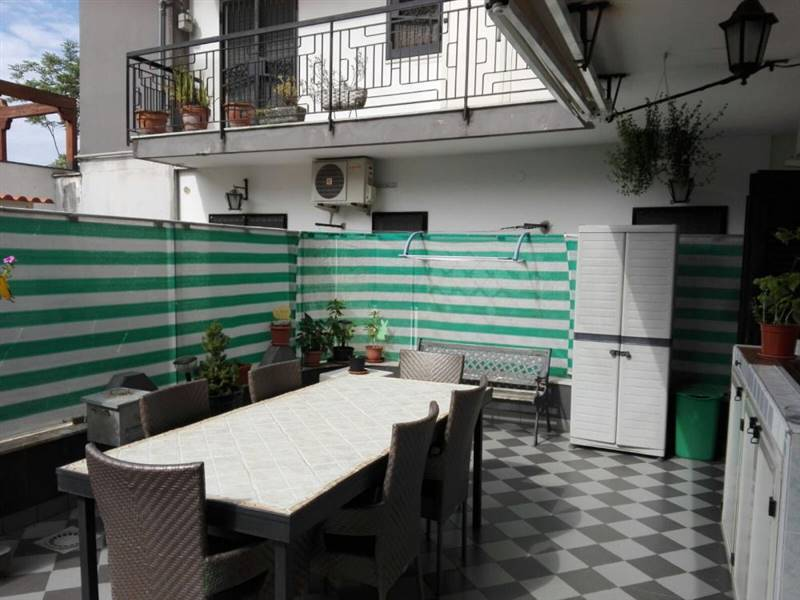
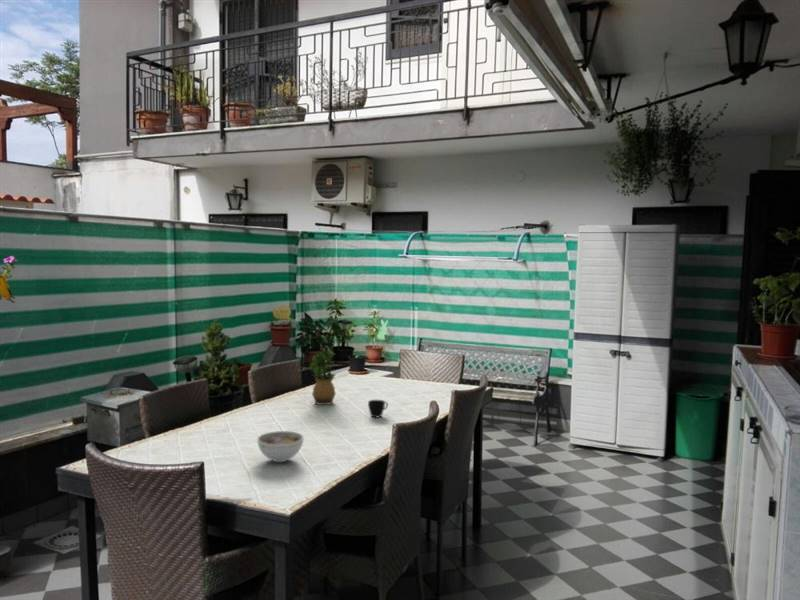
+ potted plant (320, 375)
+ cup (377, 408)
+ bowl (280, 448)
